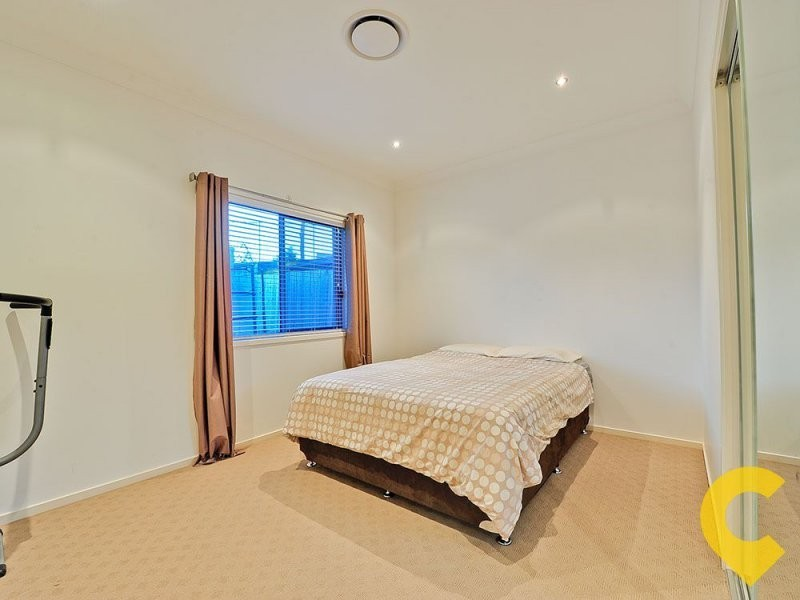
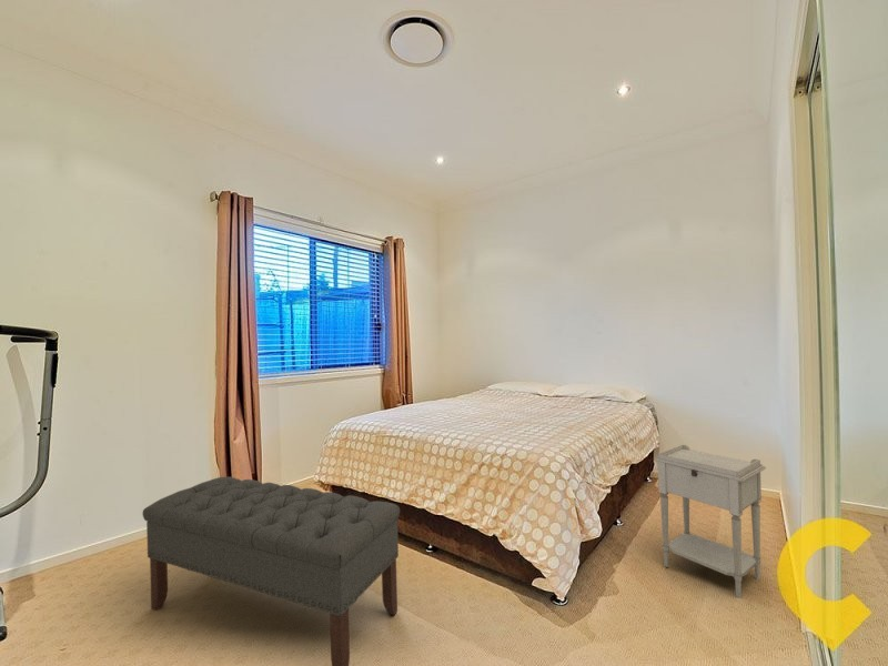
+ bench (271, 555)
+ nightstand (713, 505)
